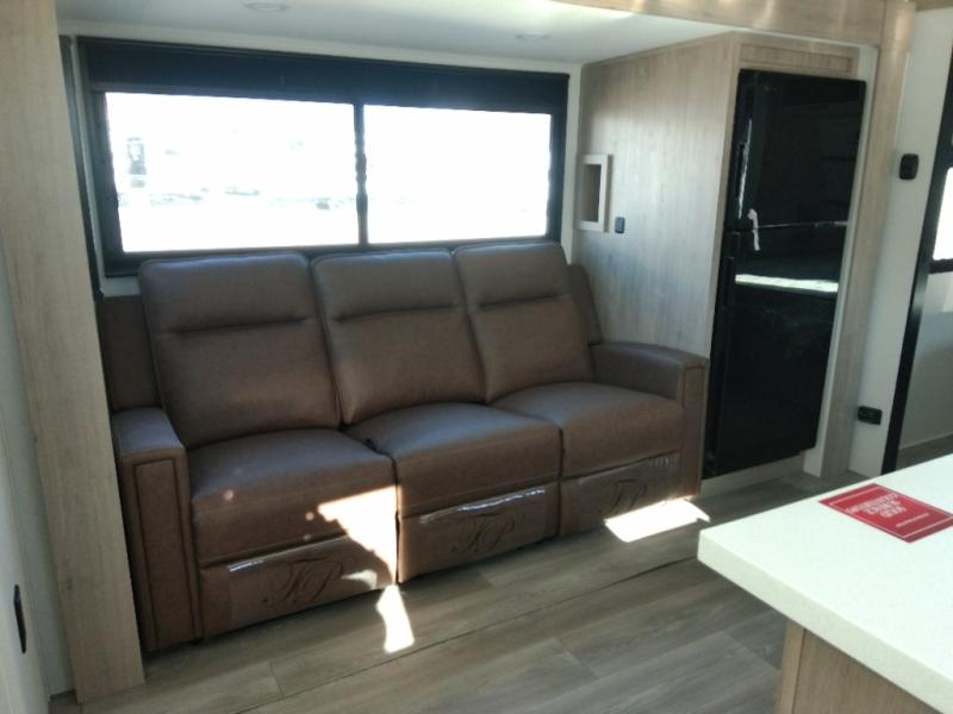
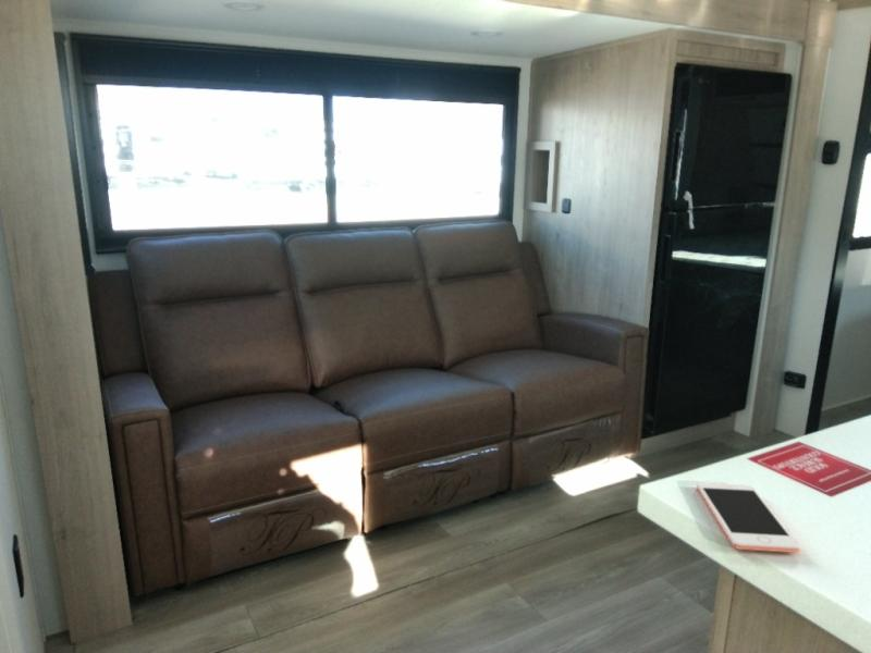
+ cell phone (744, 514)
